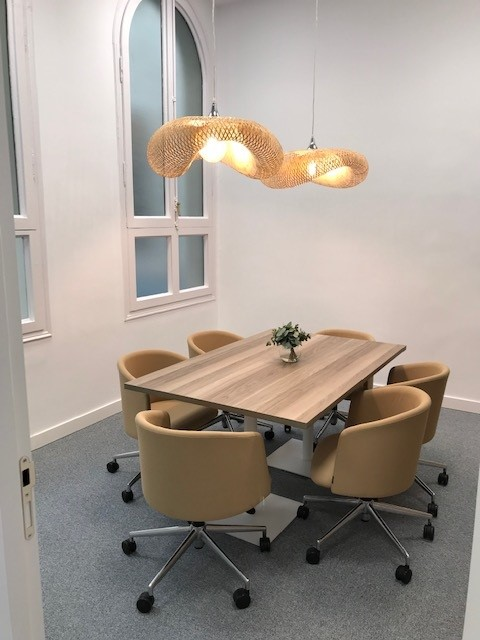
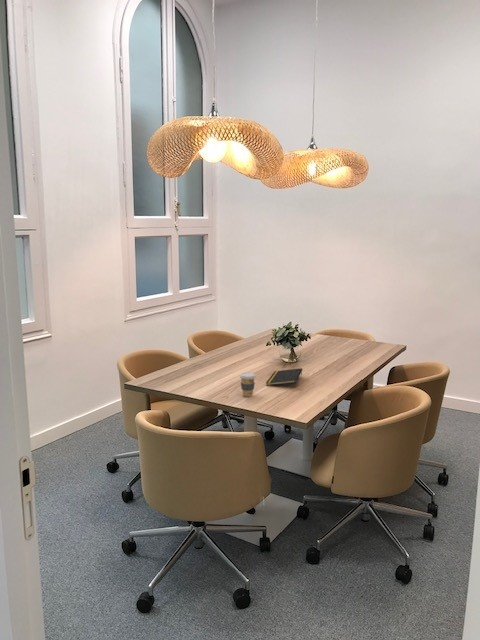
+ coffee cup (247, 384)
+ notepad (284, 376)
